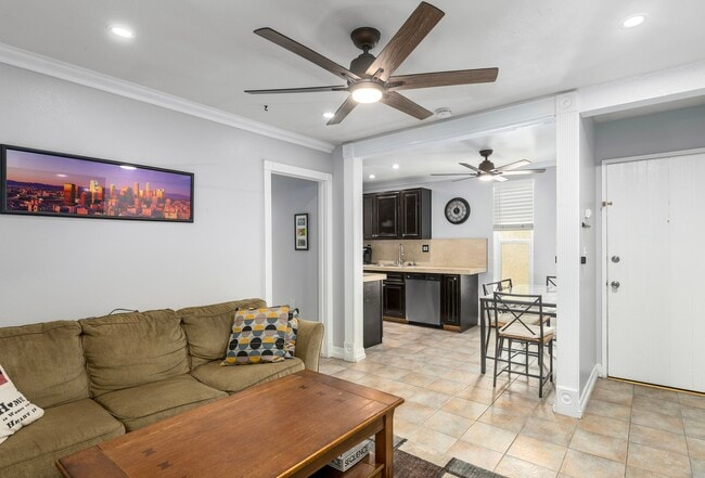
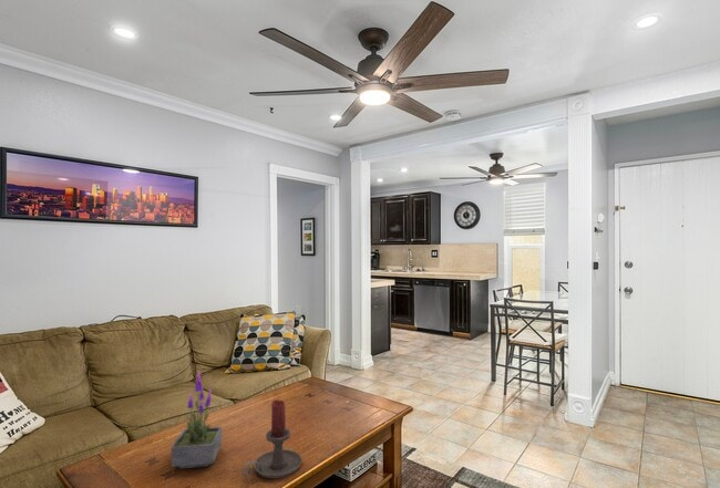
+ potted plant (197, 415)
+ candle holder (271, 436)
